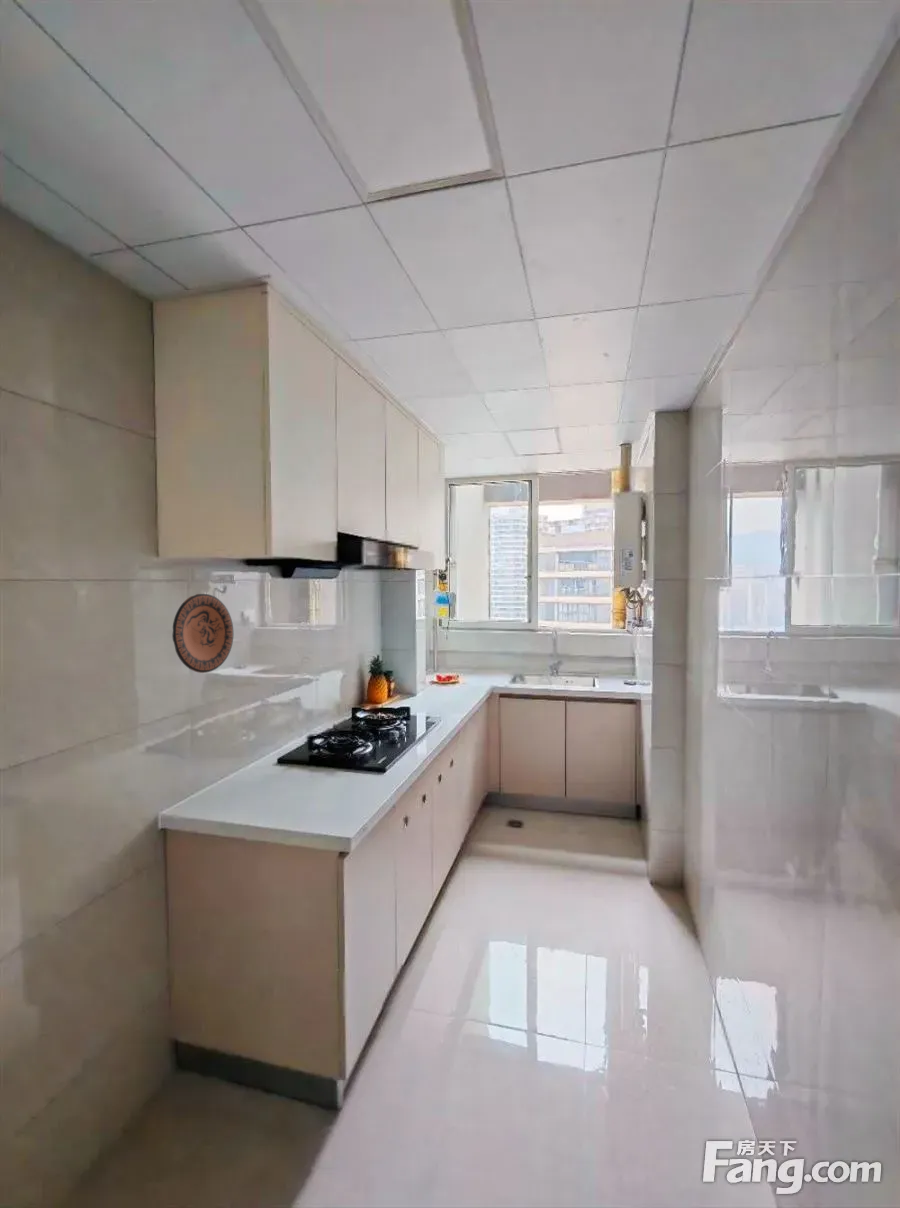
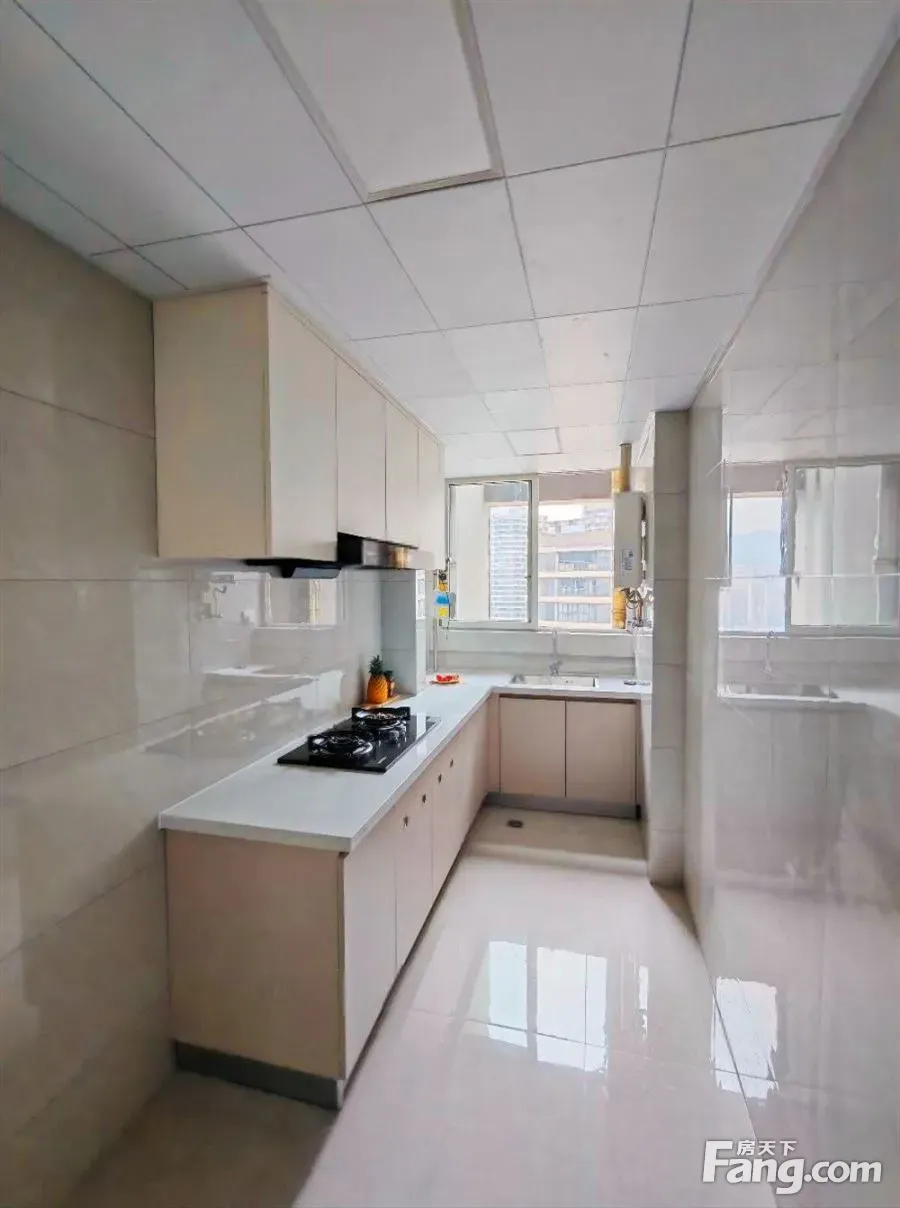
- decorative plate (203, 633)
